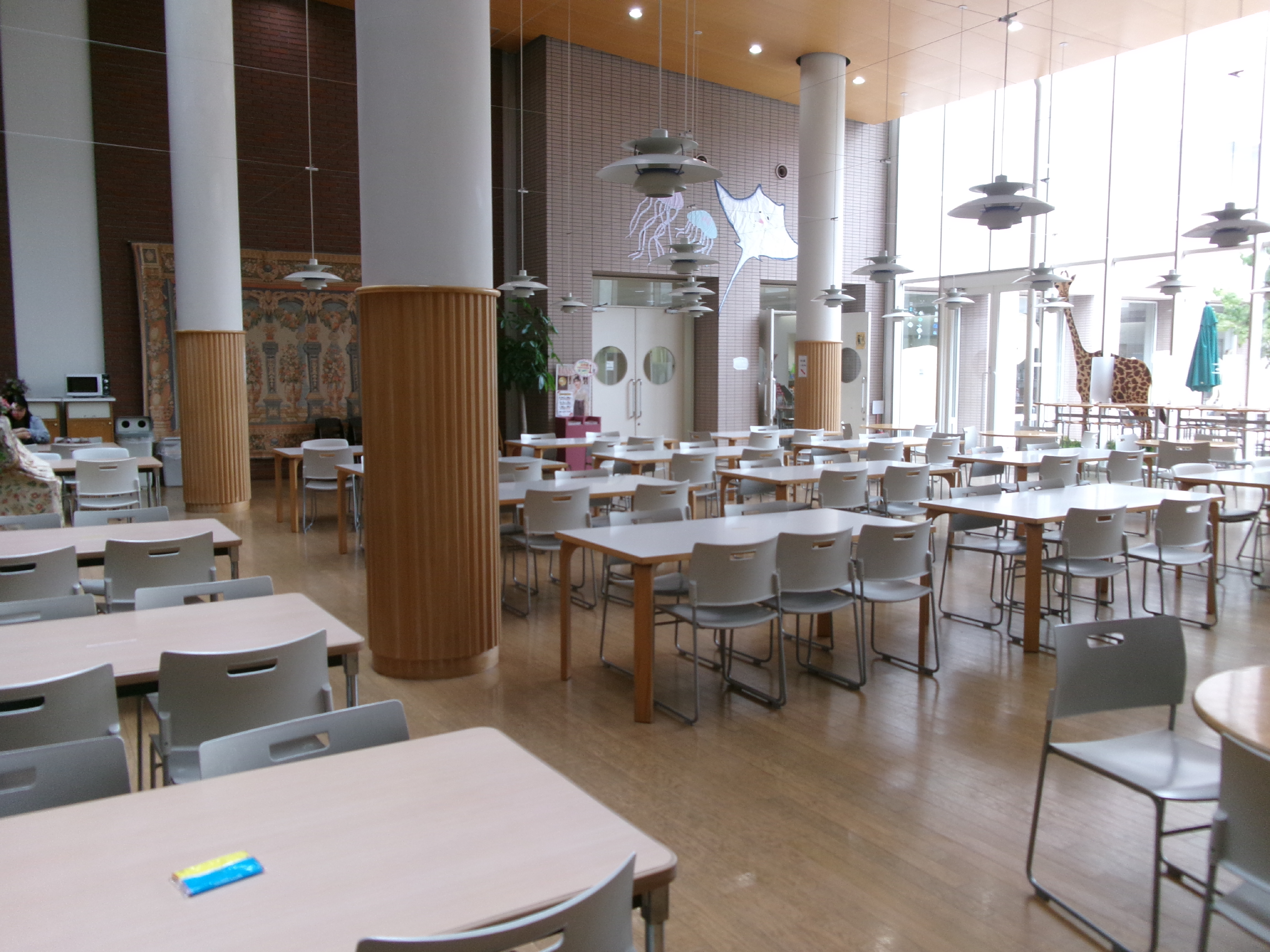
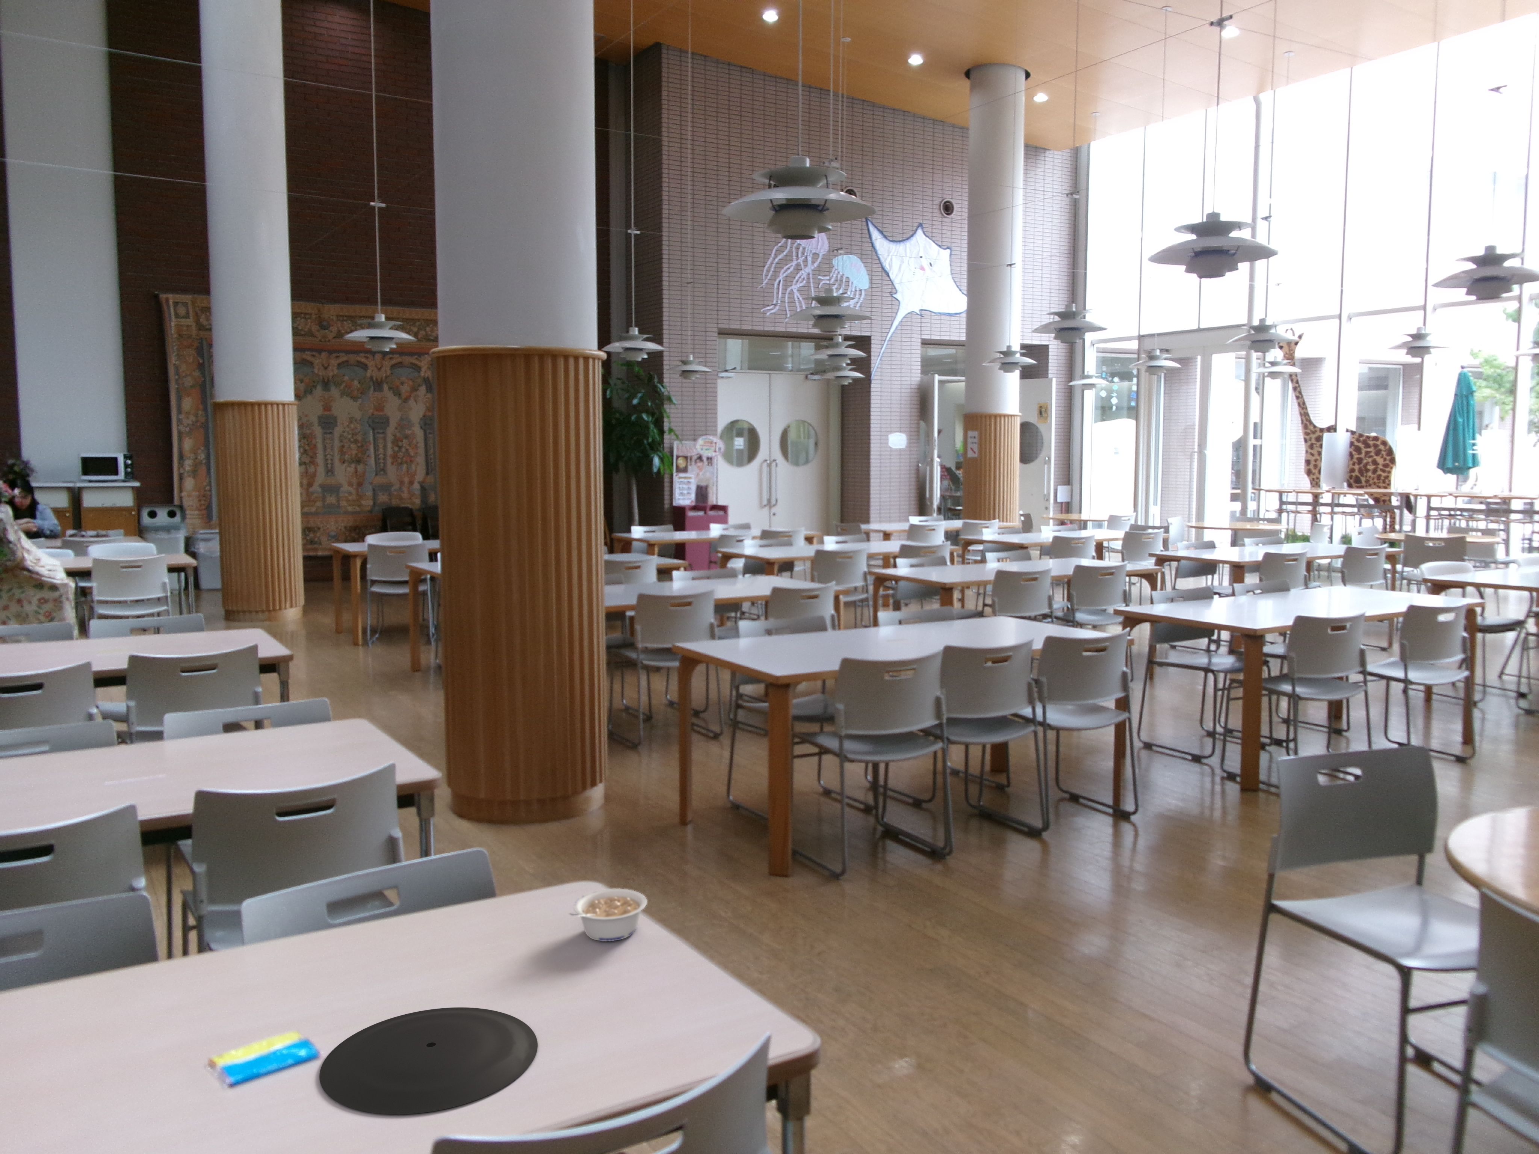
+ plate (431, 1050)
+ legume (610, 915)
